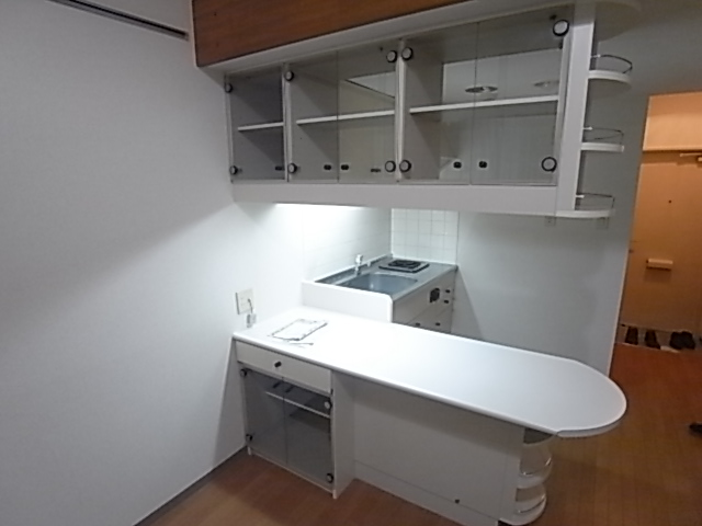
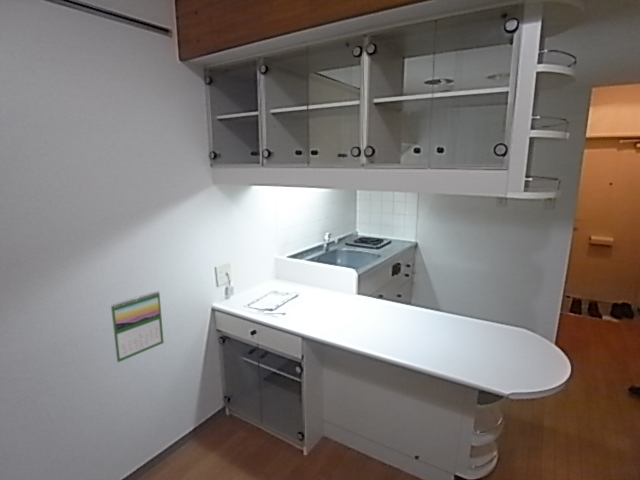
+ calendar (138, 324)
